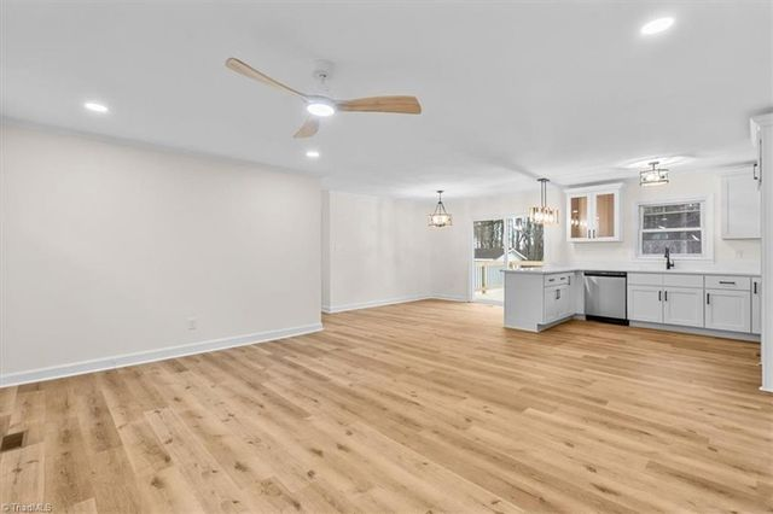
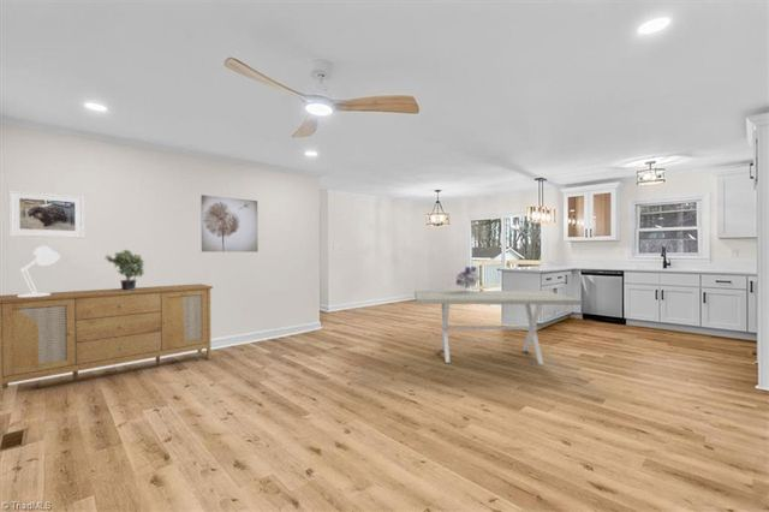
+ dining table (488, 326)
+ sideboard (119, 331)
+ table lamp (40, 264)
+ bouquet (471, 279)
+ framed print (48, 214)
+ wall art (231, 225)
+ potted plant (125, 269)
